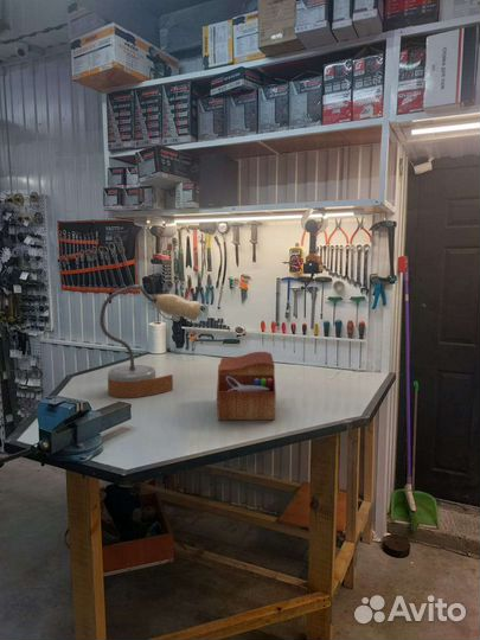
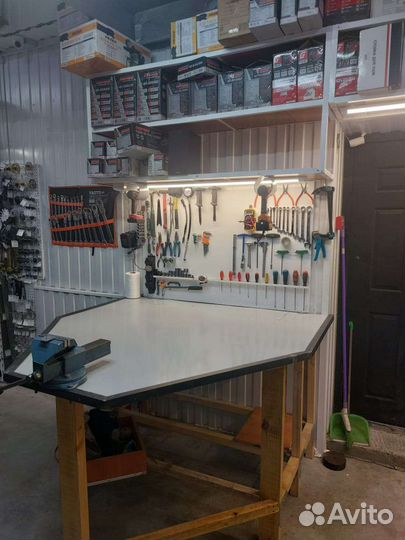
- sewing box (244, 384)
- table lamp (130, 348)
